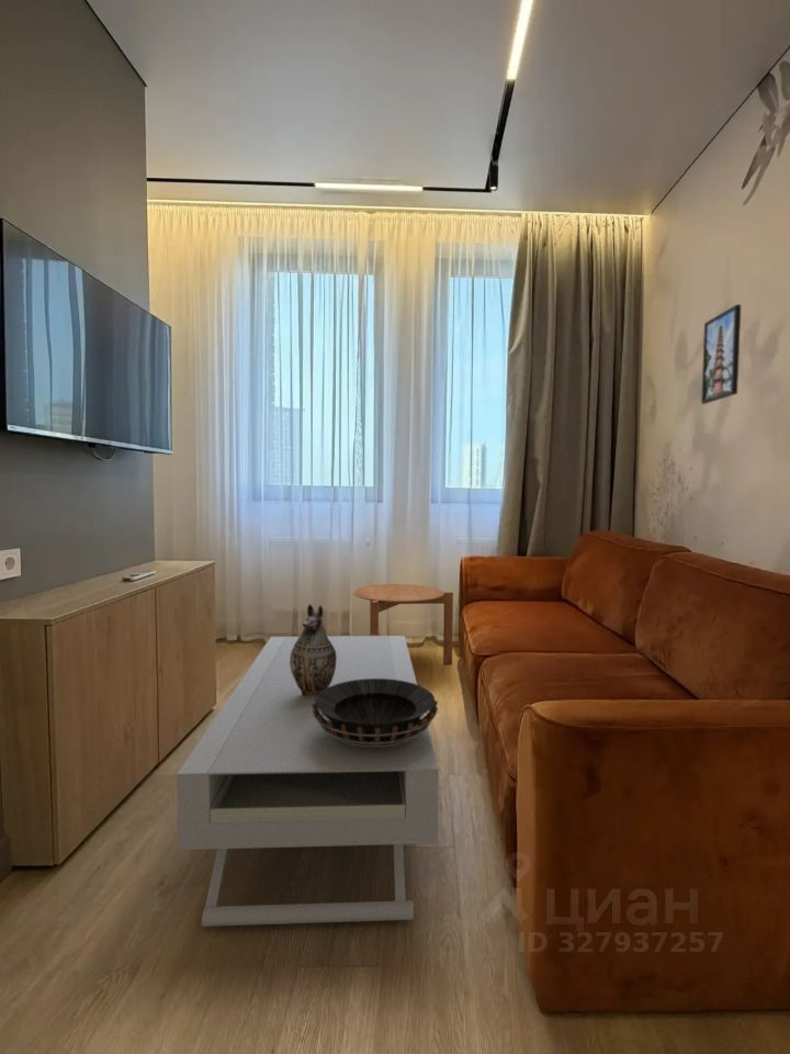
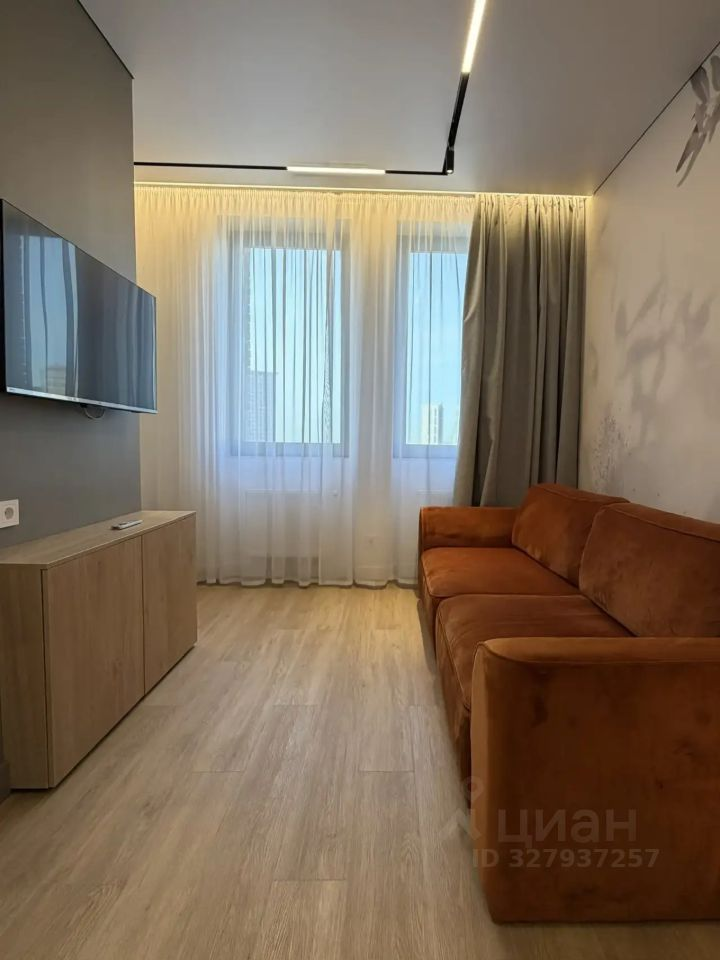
- decorative vase (314, 649)
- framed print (720, 357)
- side table (393, 606)
- decorative bowl (373, 715)
- coffee table (328, 737)
